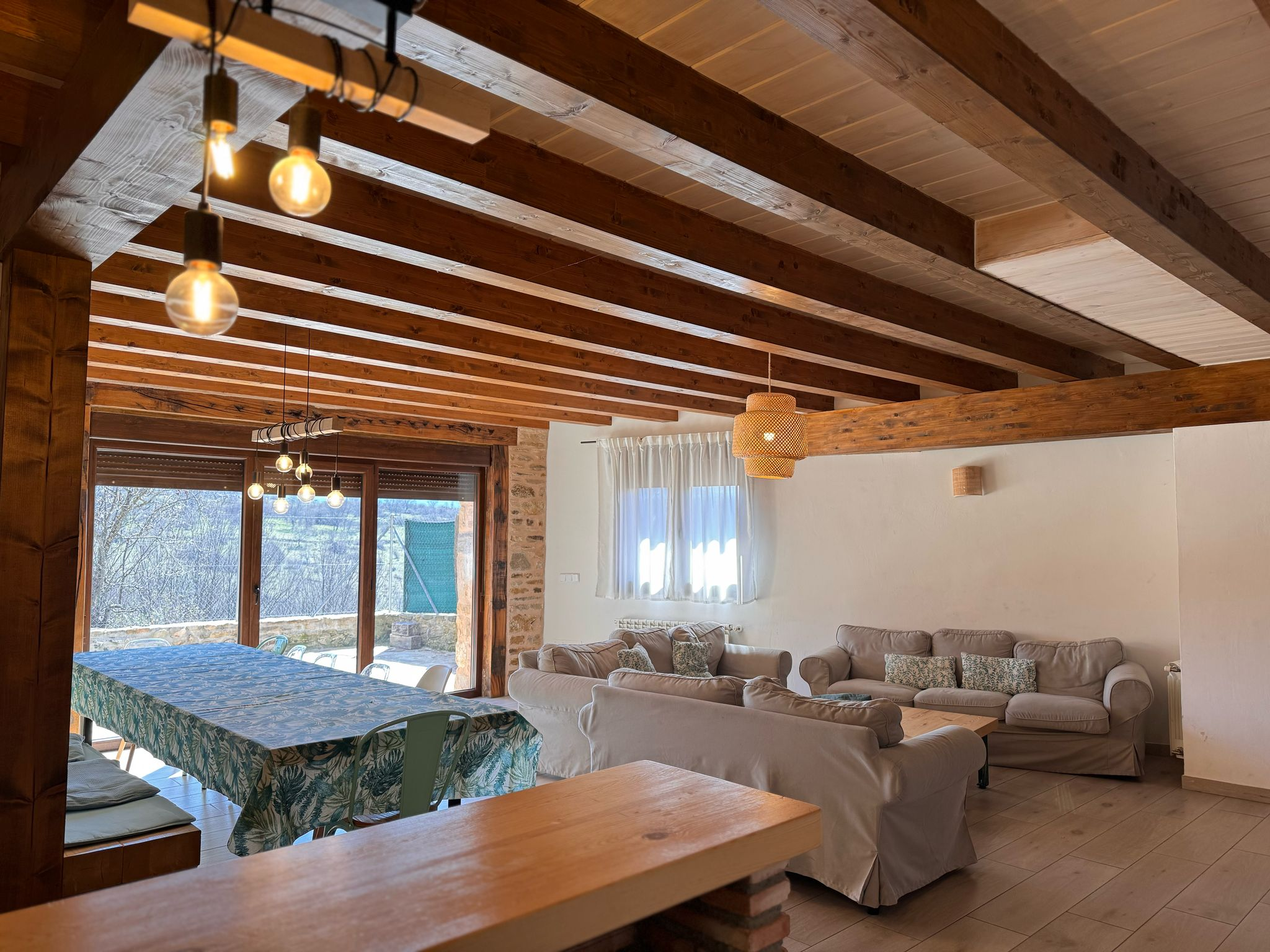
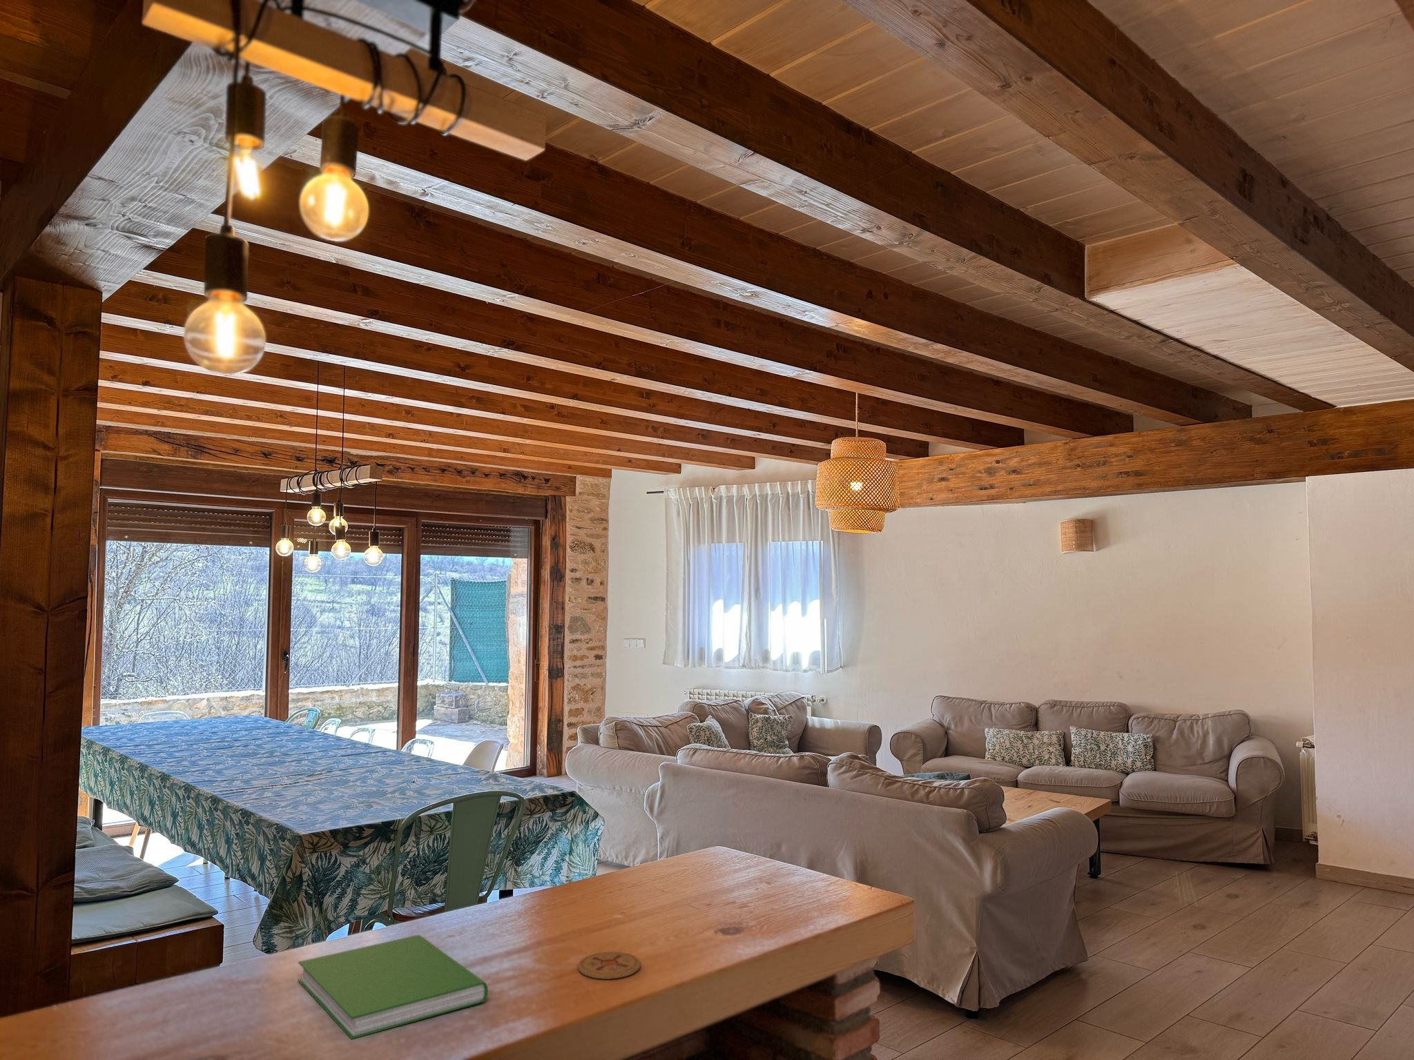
+ coaster (609, 964)
+ hardcover book (390, 981)
